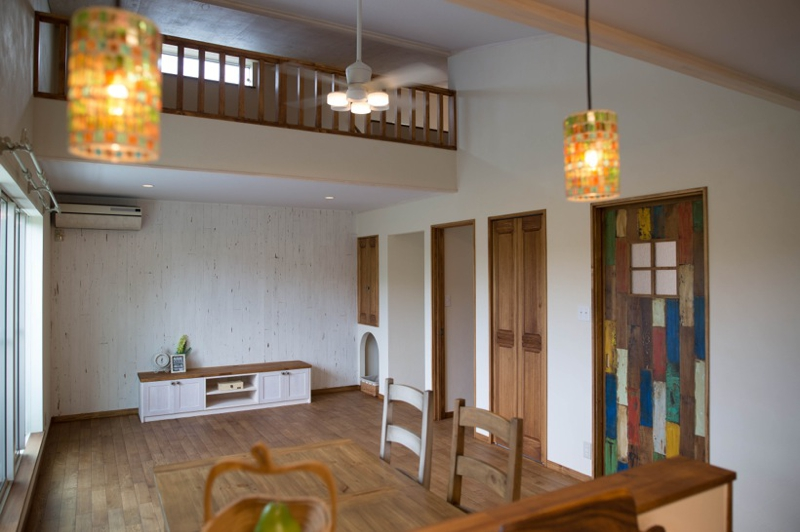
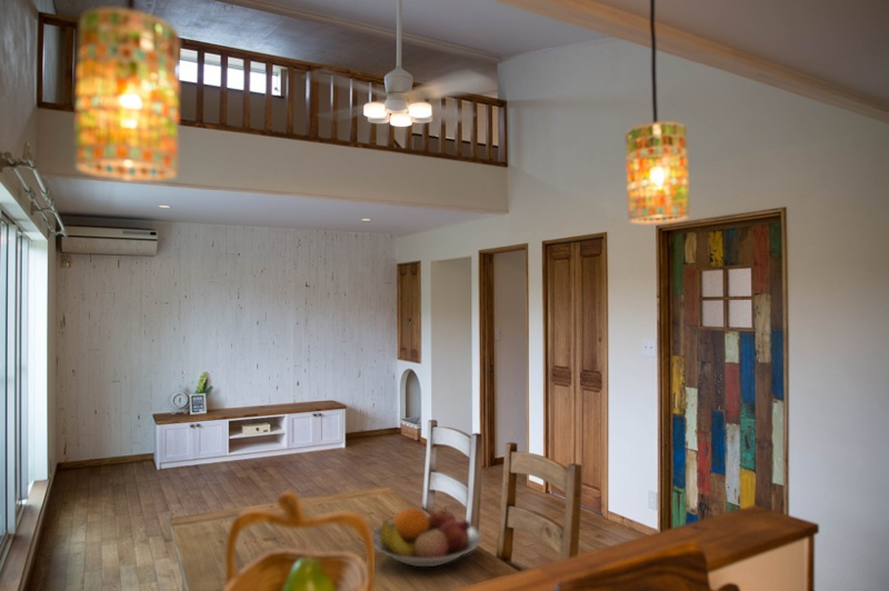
+ fruit bowl (426, 531)
